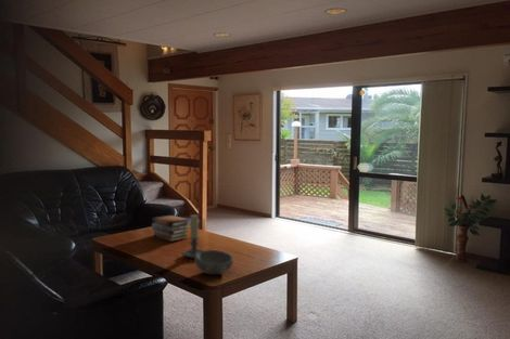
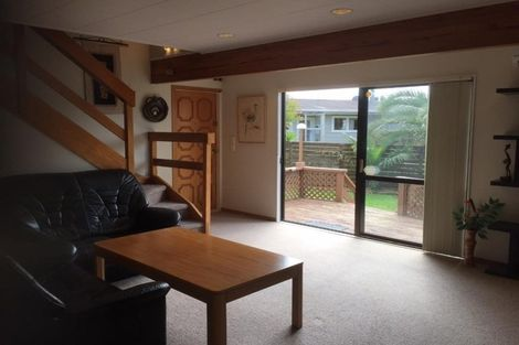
- candle holder (192, 235)
- book stack (170, 227)
- bowl (214, 263)
